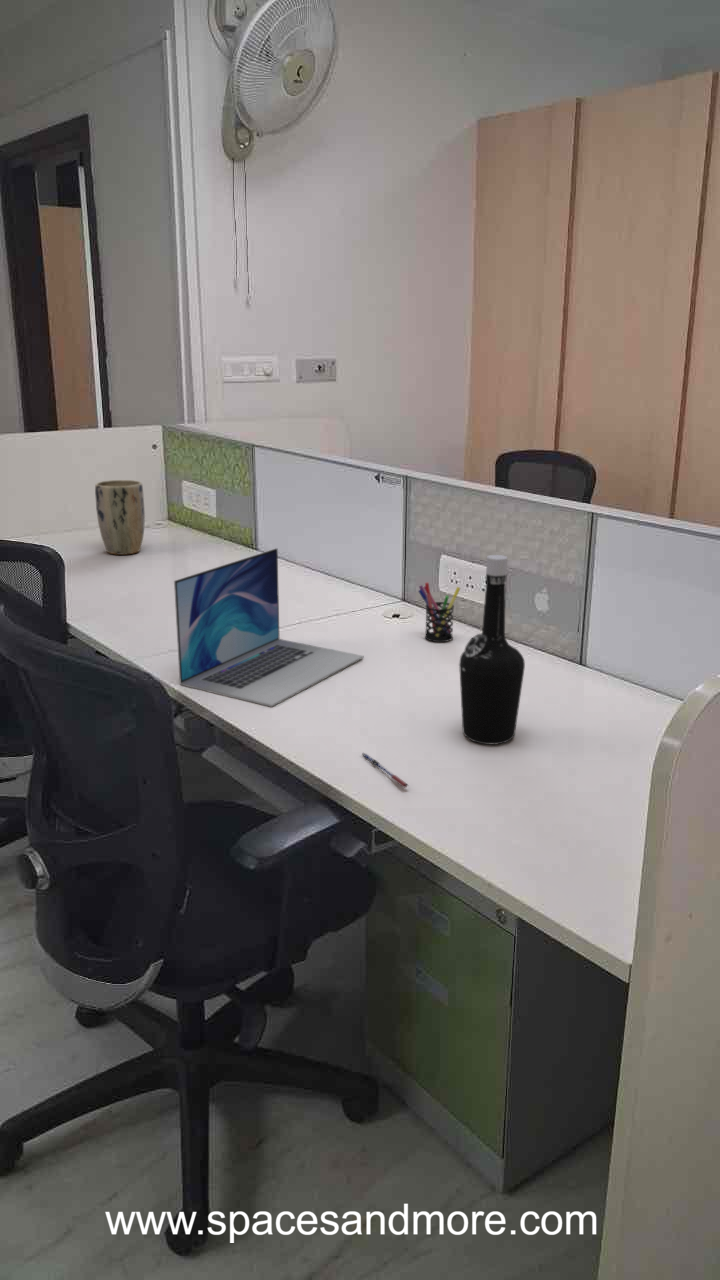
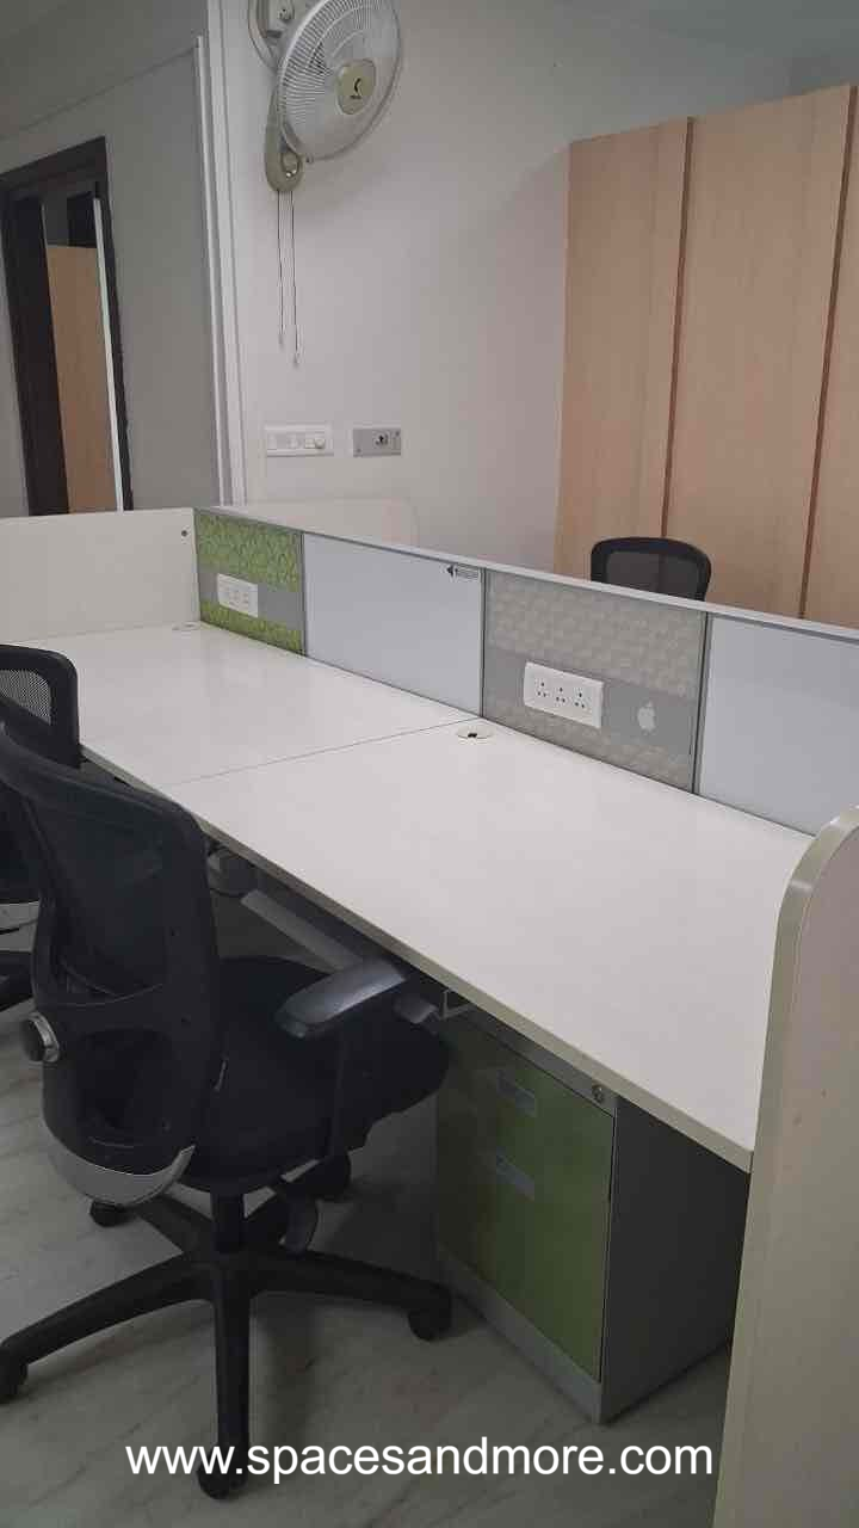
- laptop (274, 621)
- plant pot (120, 517)
- bottle (492, 648)
- pen (383, 768)
- pen holder (439, 611)
